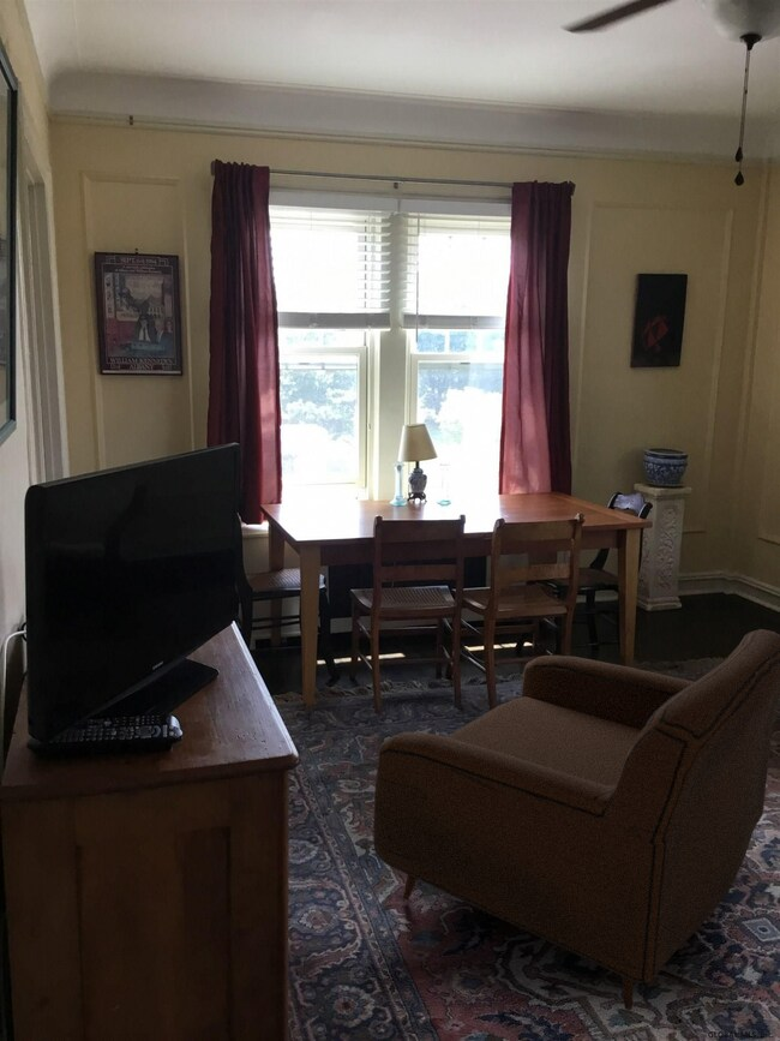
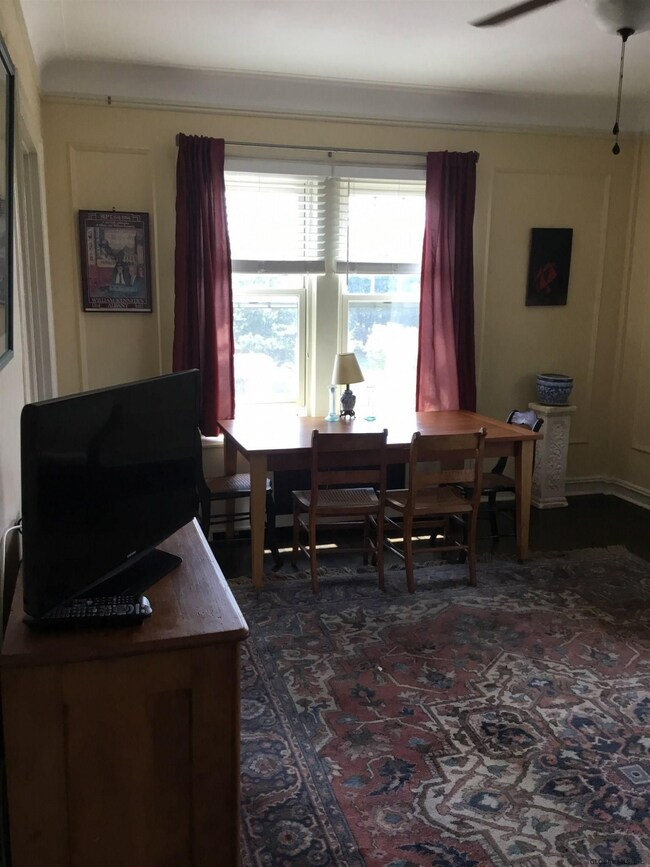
- armchair (592, 756)
